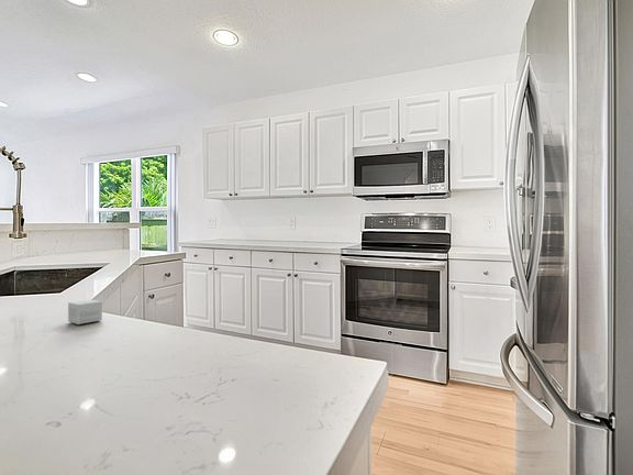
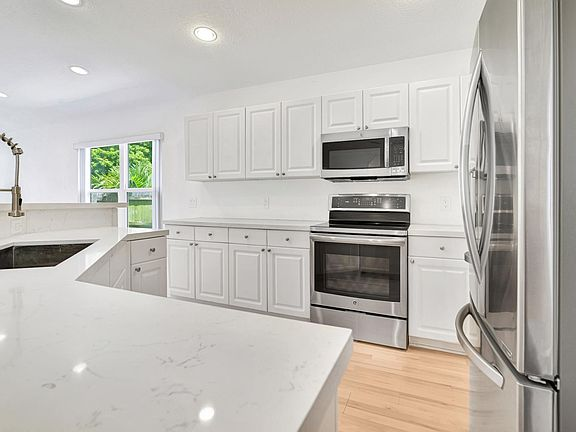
- small box (85, 311)
